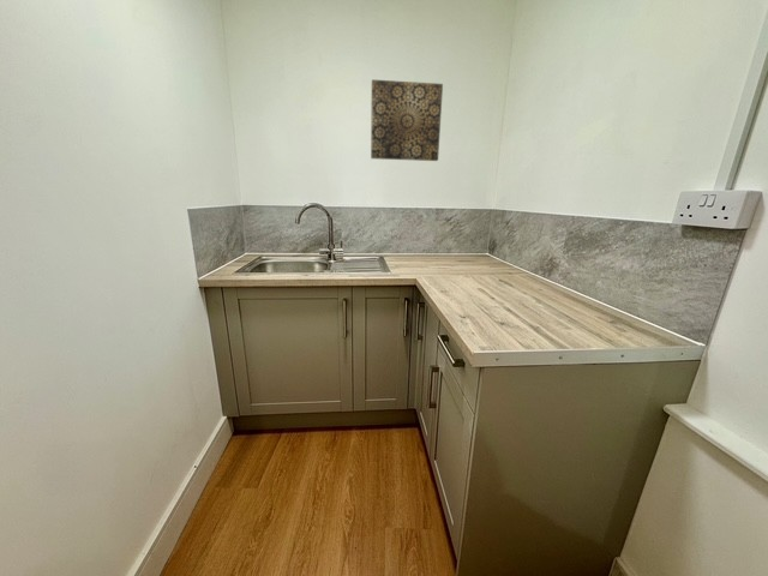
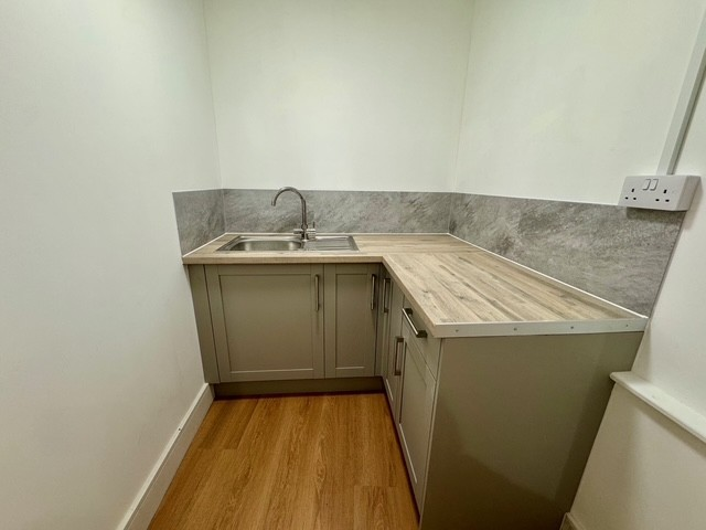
- wall art (406, 121)
